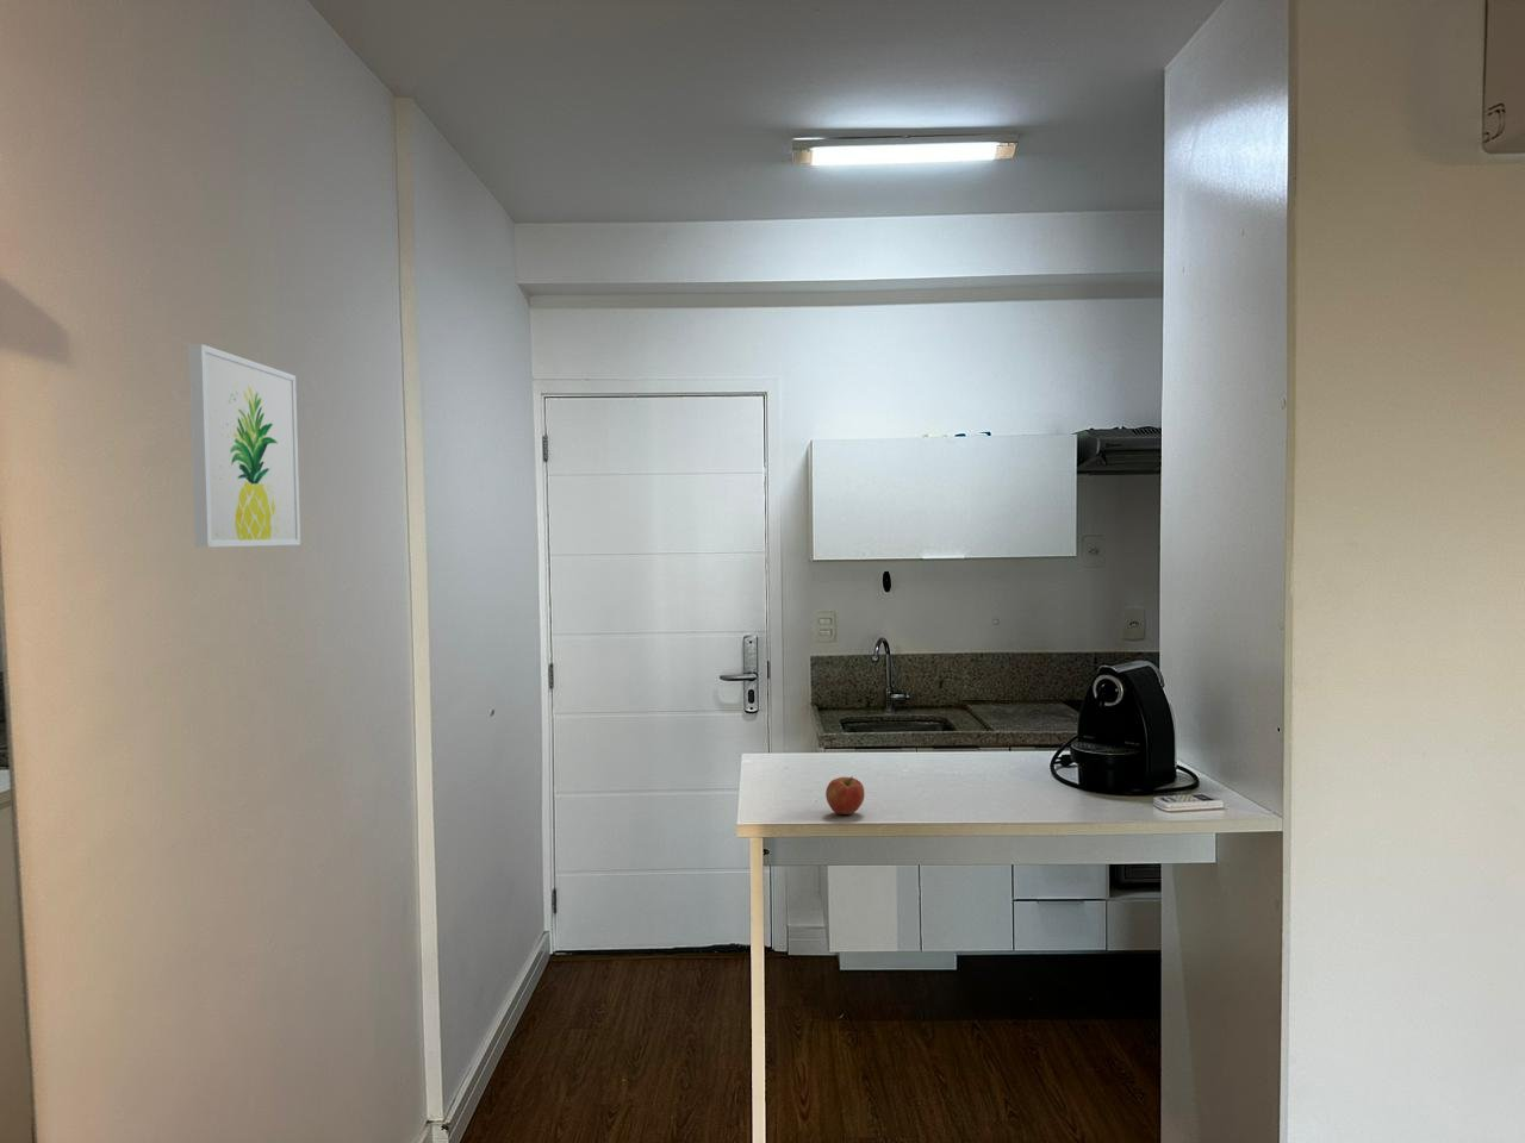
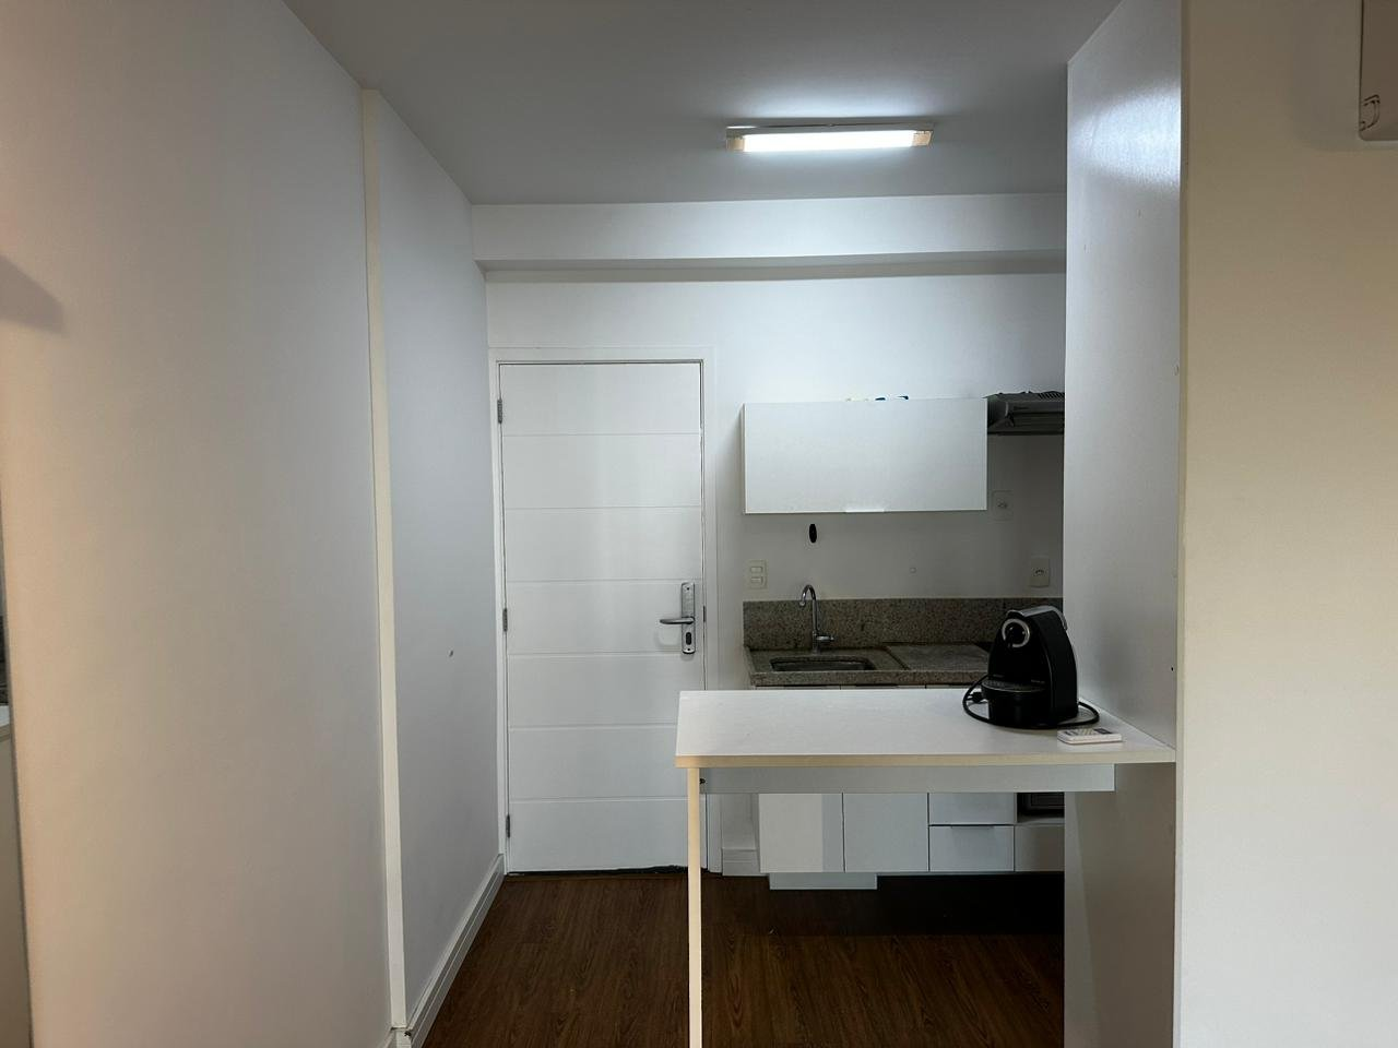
- wall art (249, 454)
- apple (844, 792)
